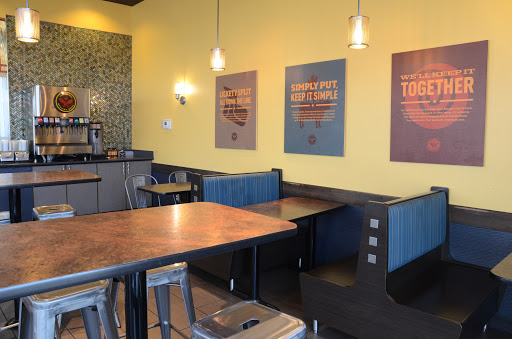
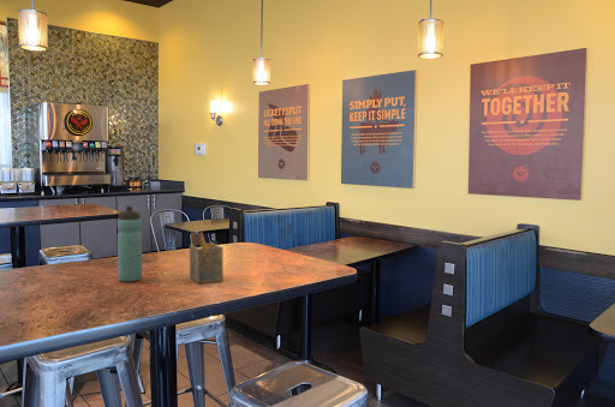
+ napkin holder (205, 256)
+ water bottle (129, 243)
